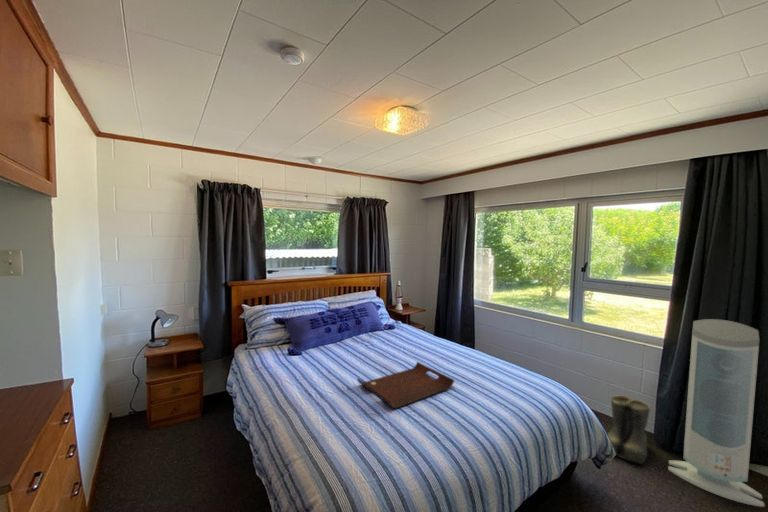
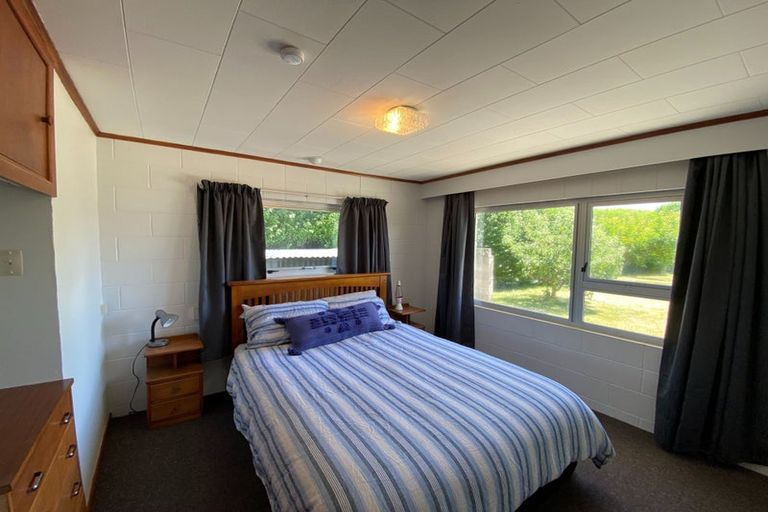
- boots (626, 426)
- serving tray (405, 382)
- air purifier (718, 403)
